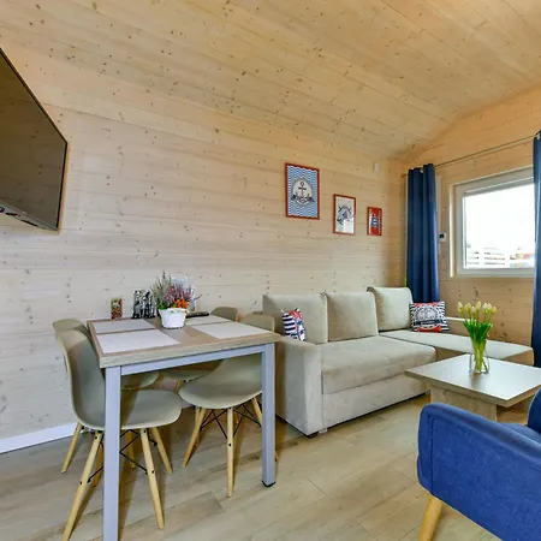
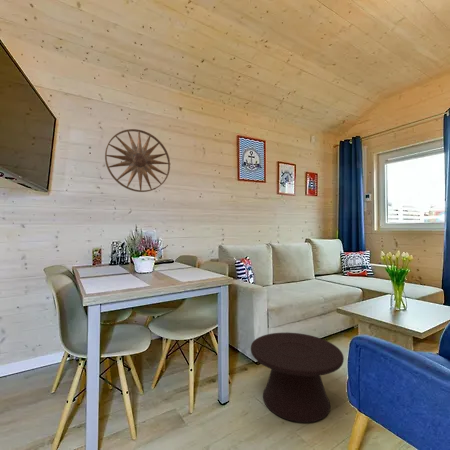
+ wall art (139, 160)
+ side table (295, 374)
